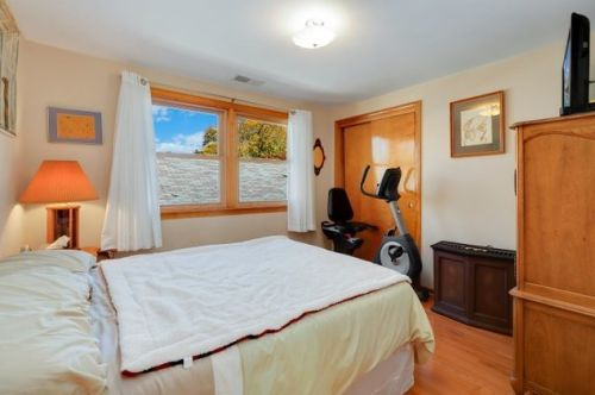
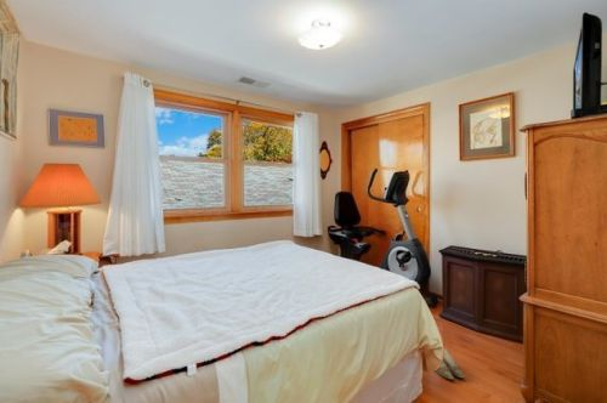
+ slippers (444, 362)
